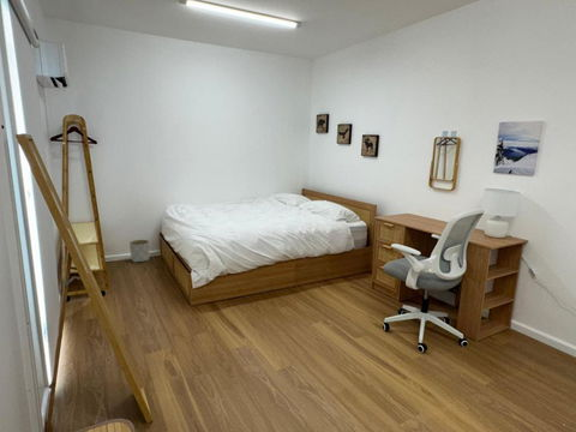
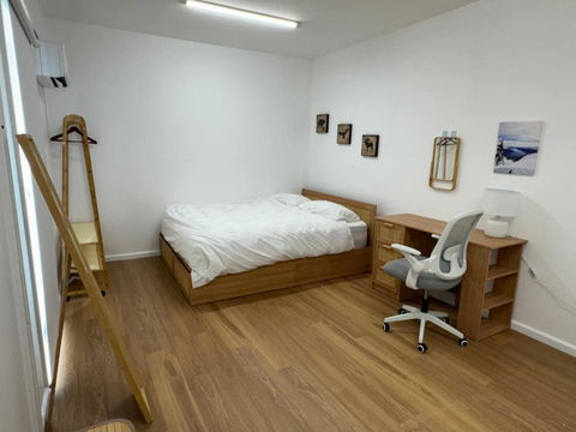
- planter (139, 251)
